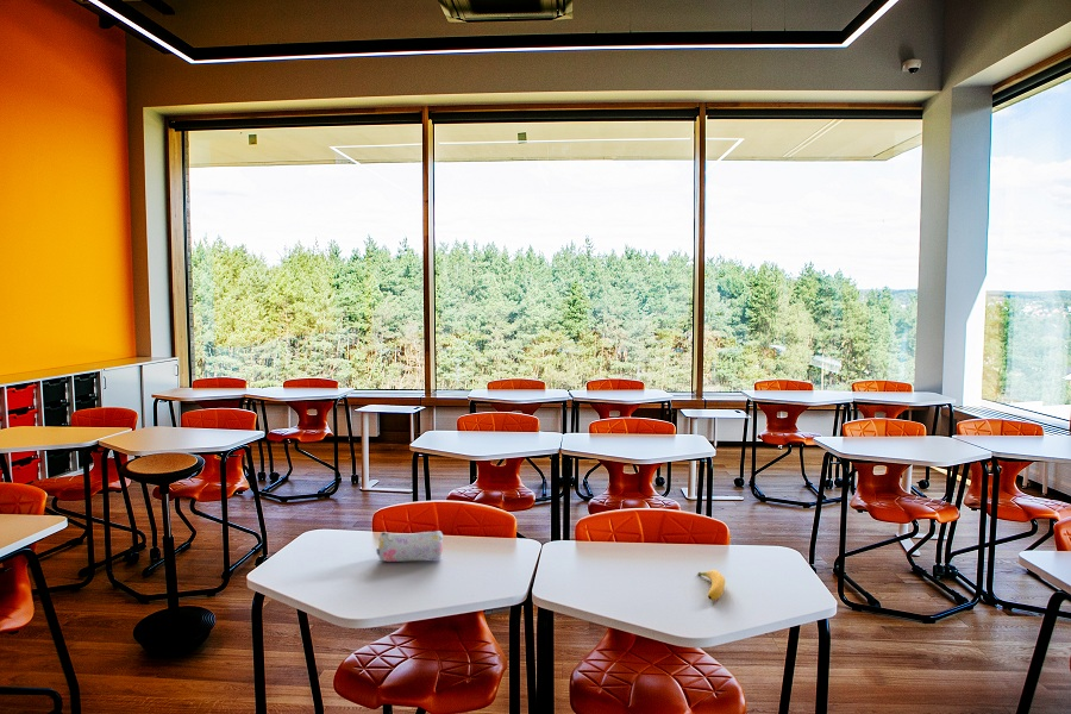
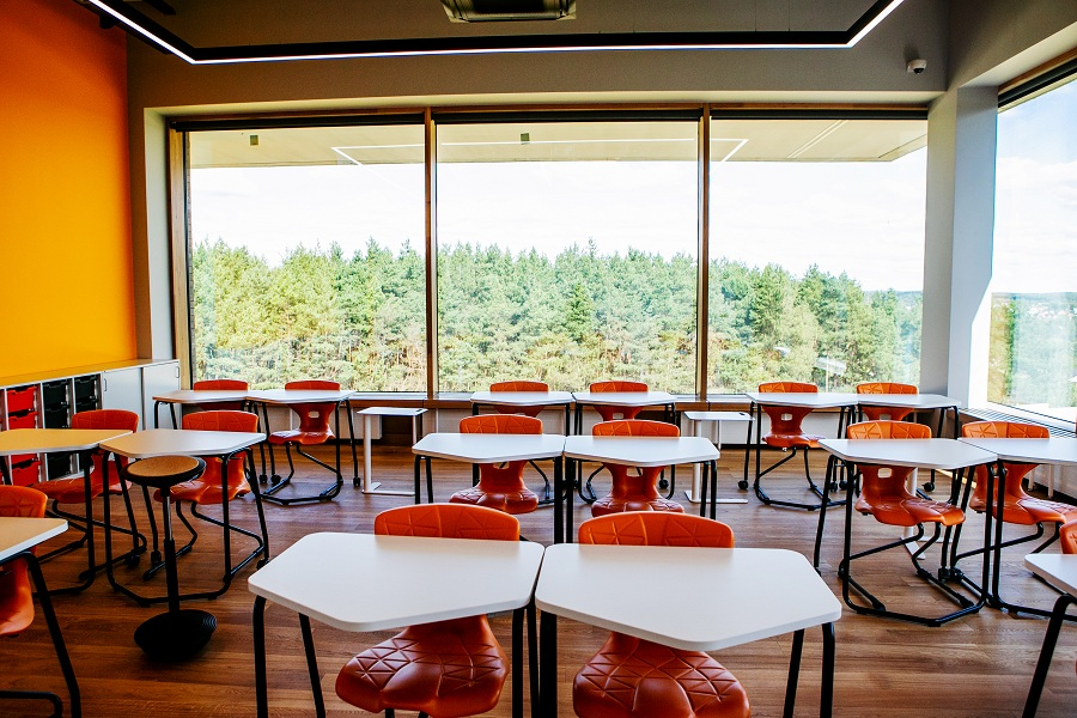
- banana (712, 582)
- pencil case (411, 545)
